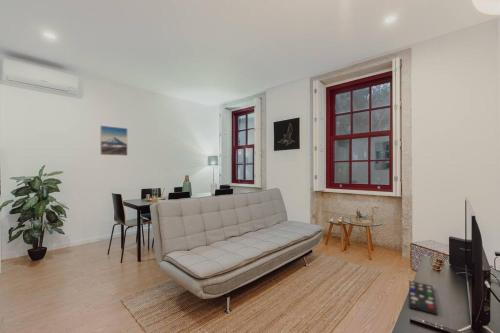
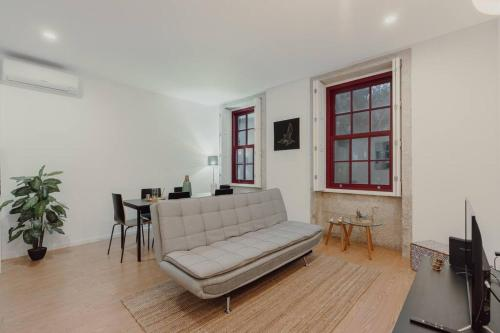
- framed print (114, 141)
- remote control (421, 295)
